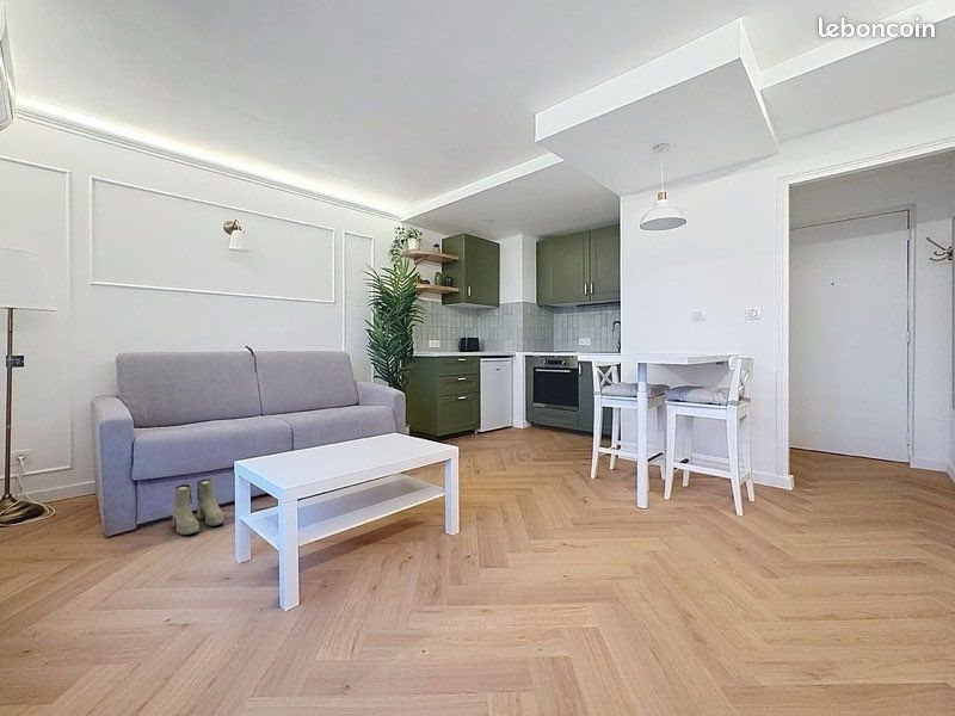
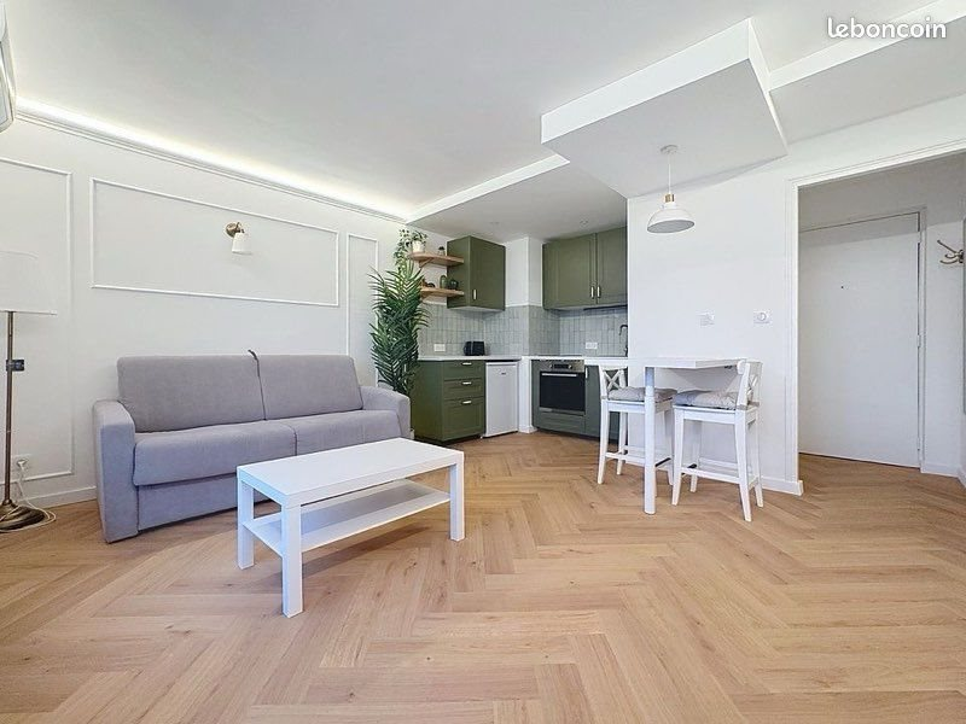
- boots (197, 504)
